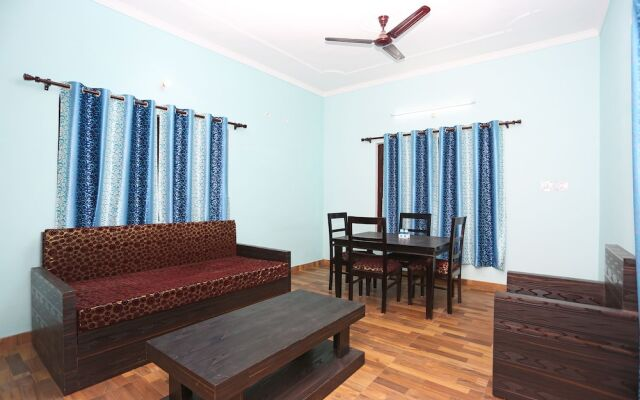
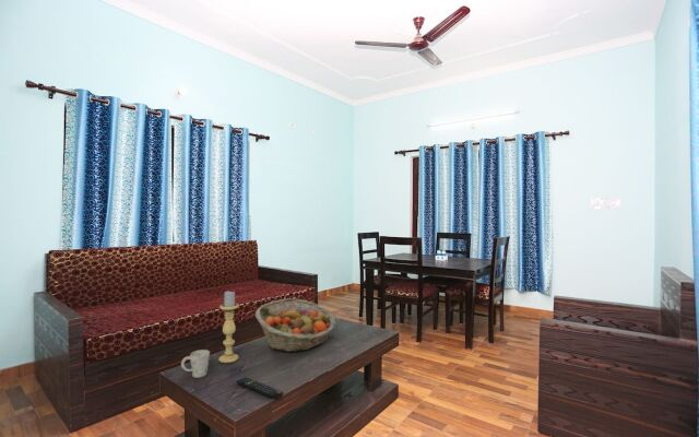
+ fruit basket (296, 322)
+ candle holder (228, 324)
+ mug (194, 364)
+ remote control (259, 388)
